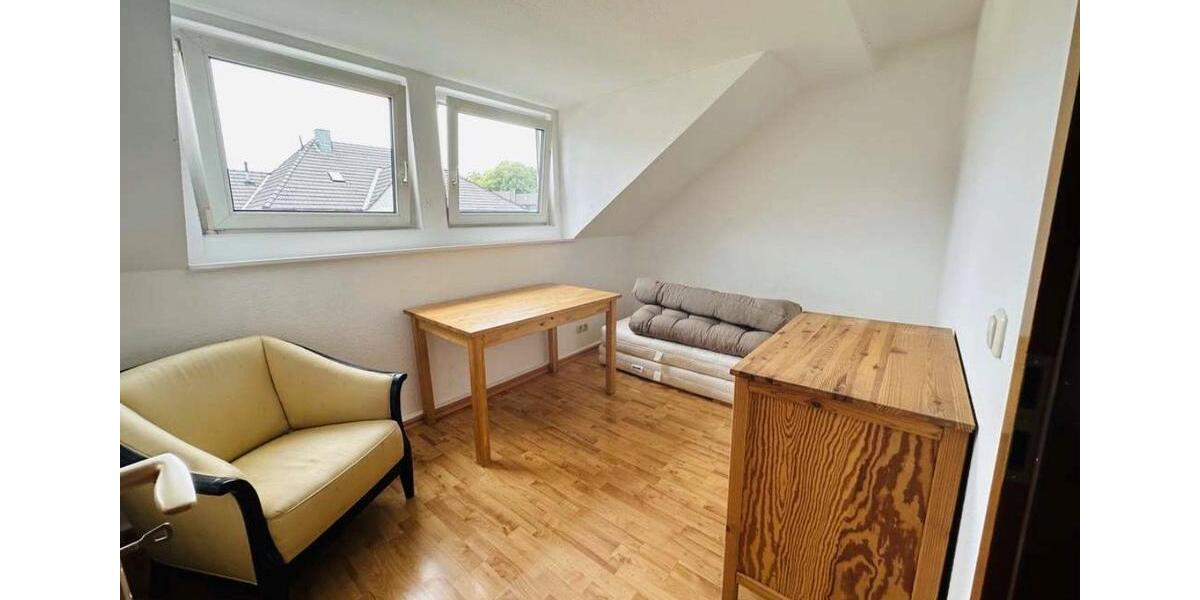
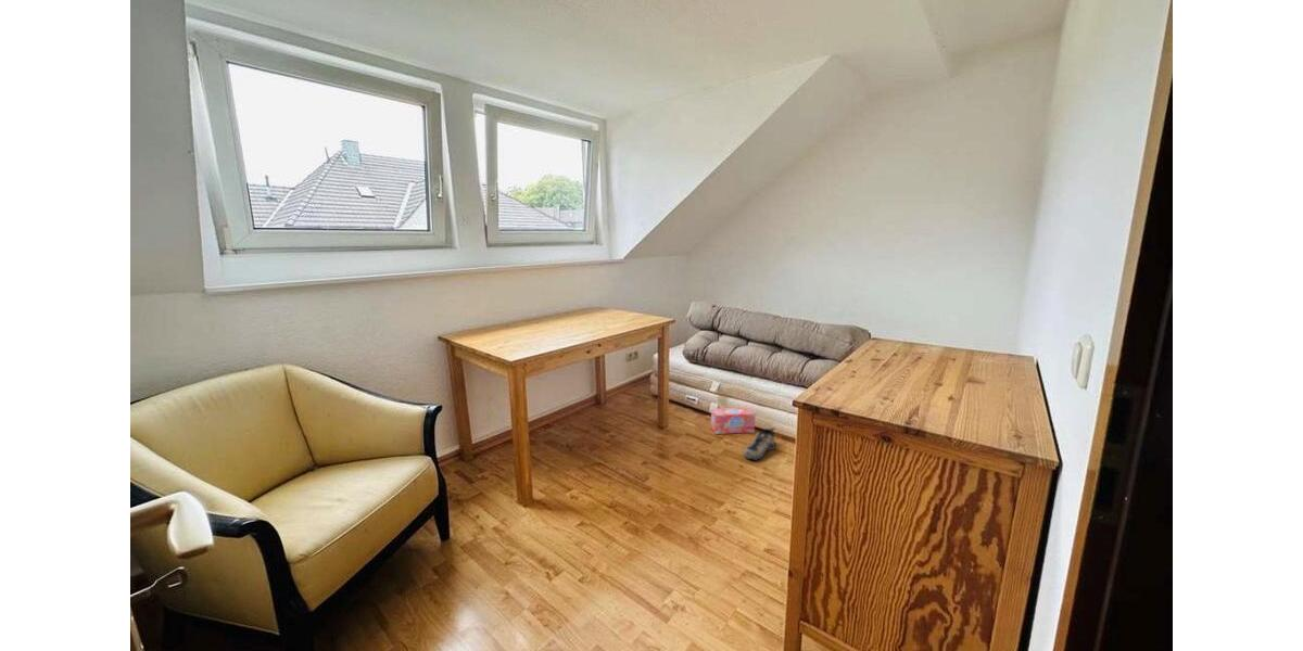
+ shoe (759, 441)
+ box (732, 420)
